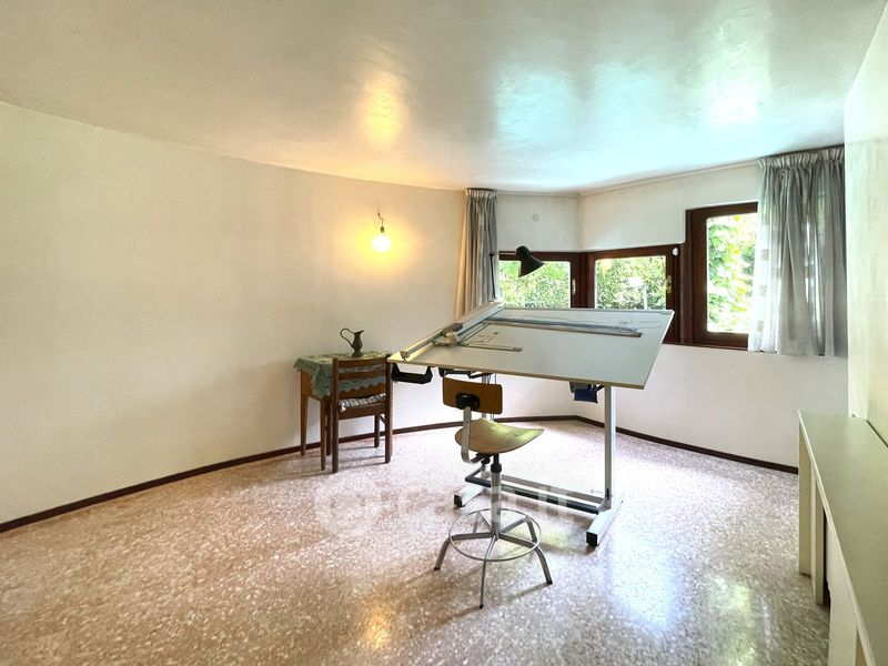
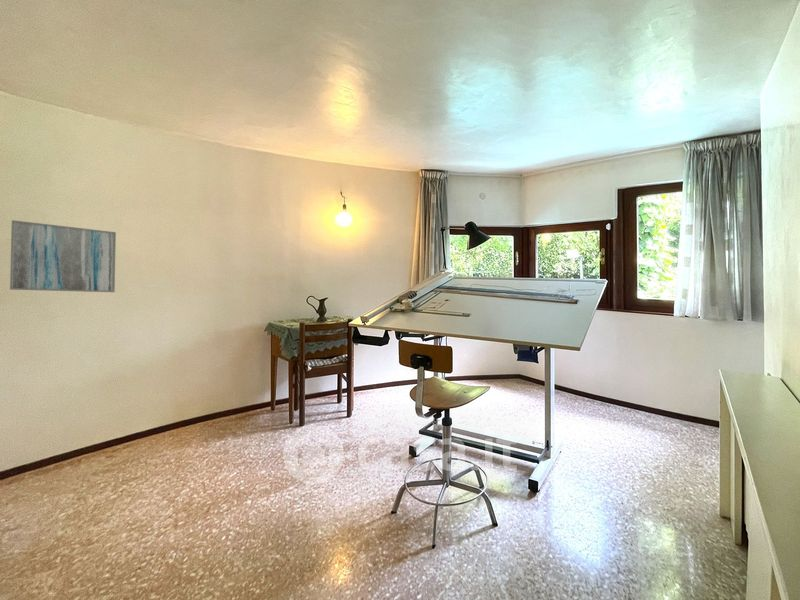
+ wall art (66, 258)
